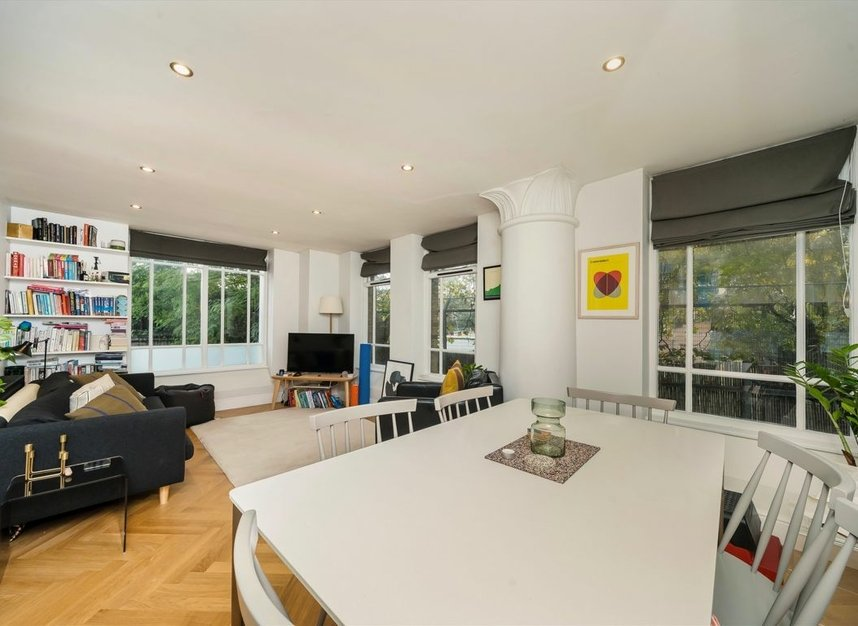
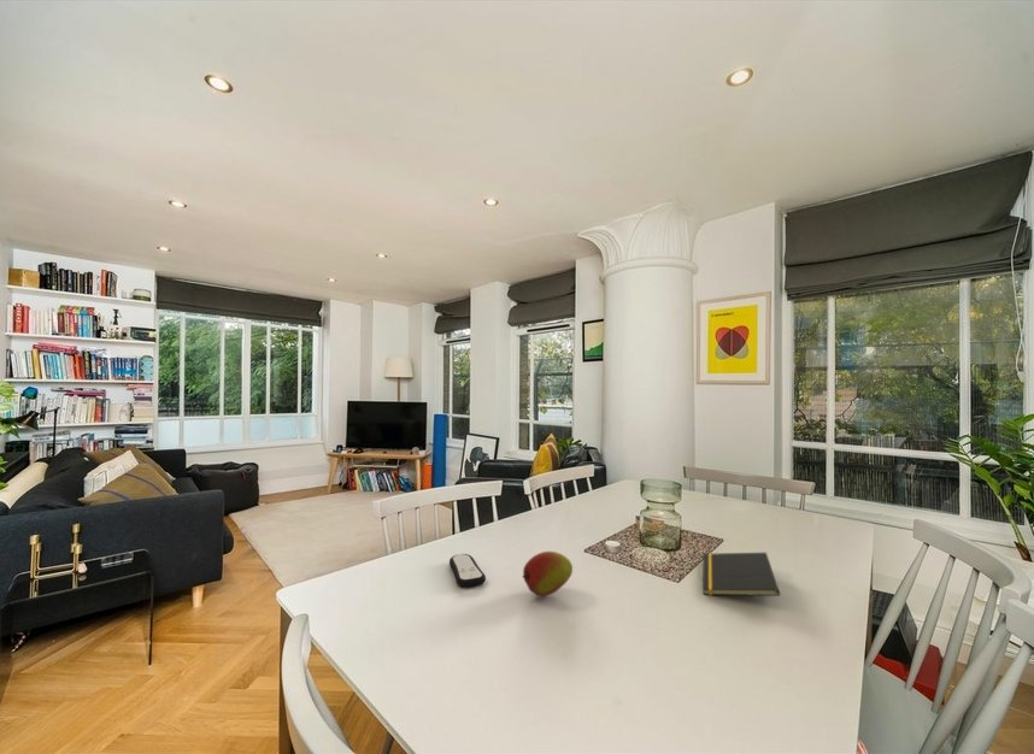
+ notepad (736, 572)
+ remote control (465, 569)
+ fruit (546, 572)
